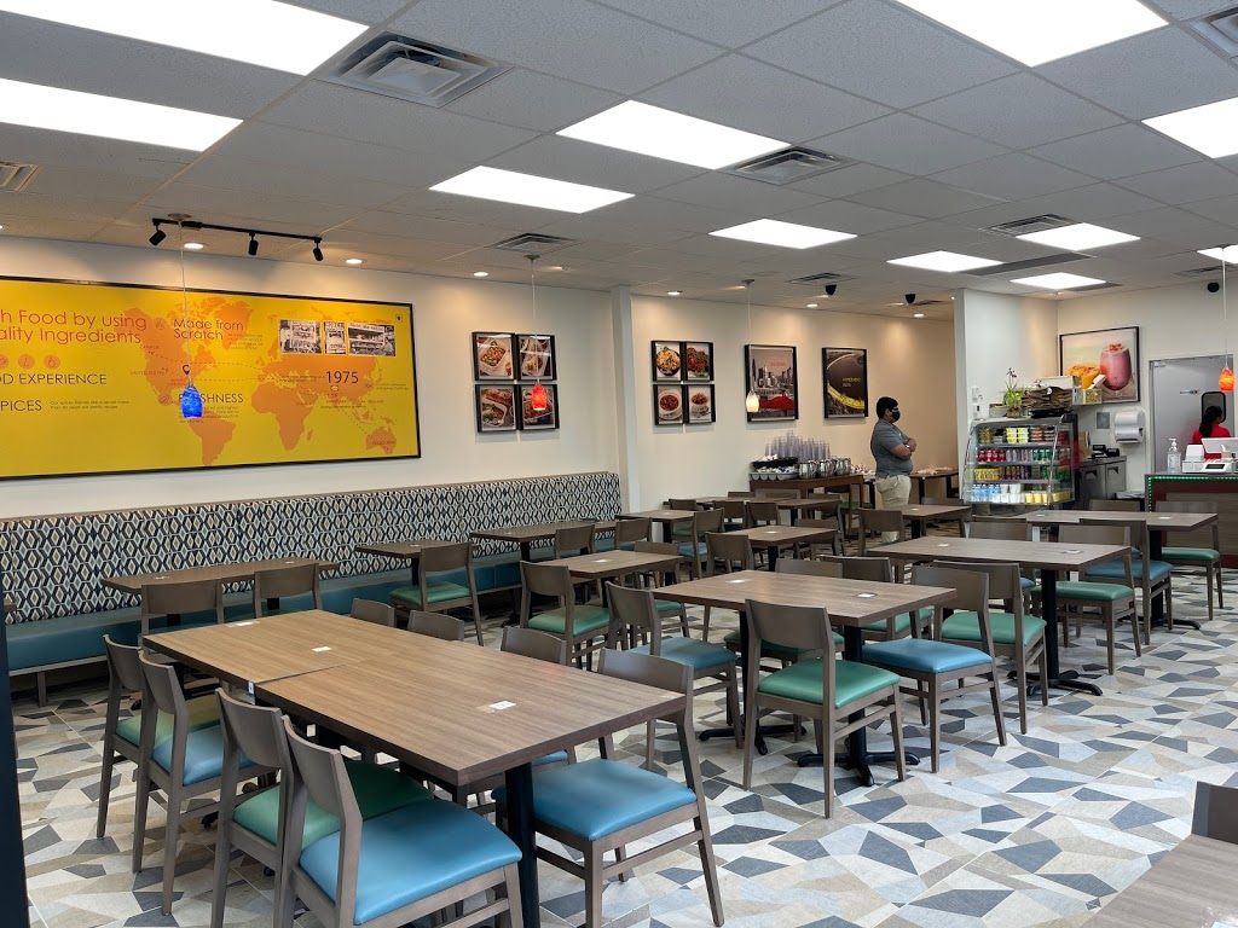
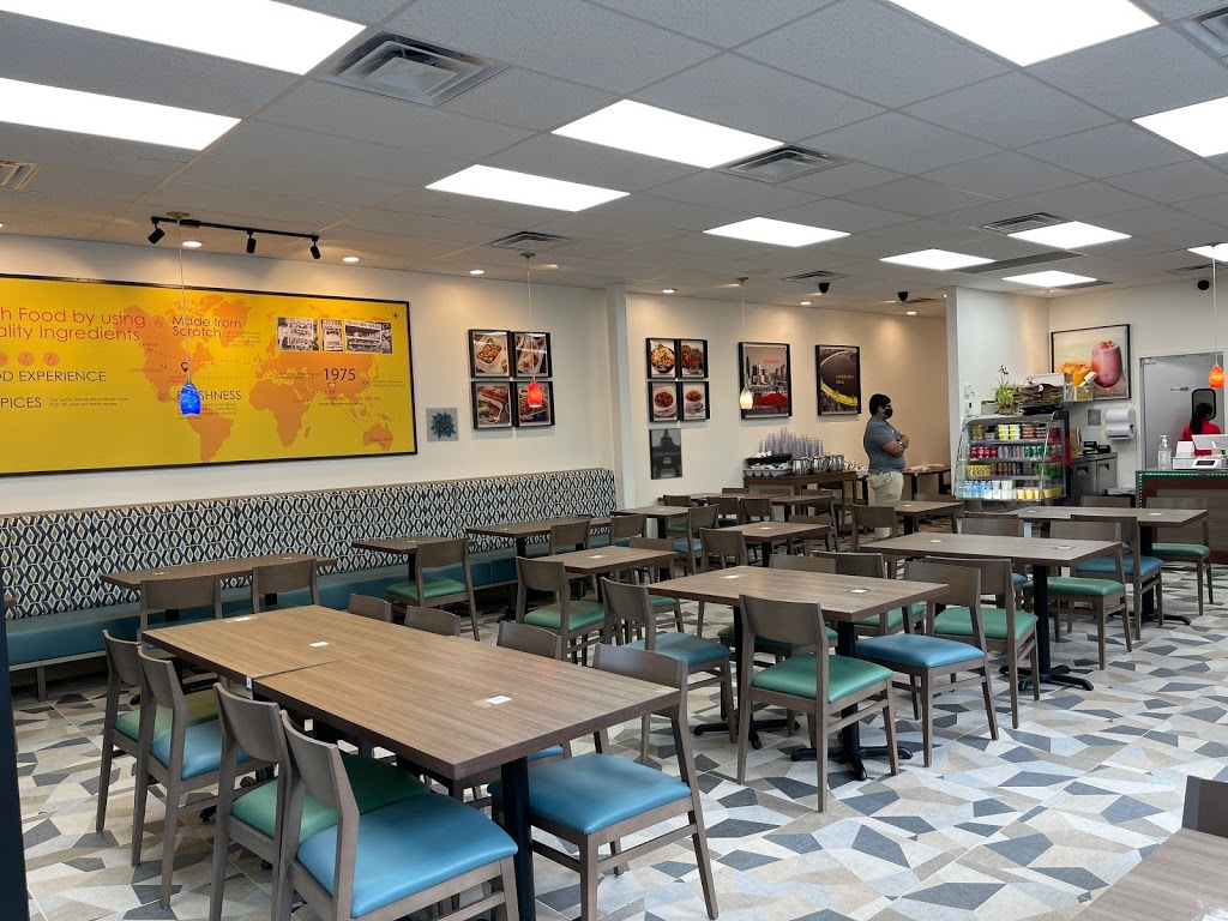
+ wall art (666, 453)
+ wall art (441, 425)
